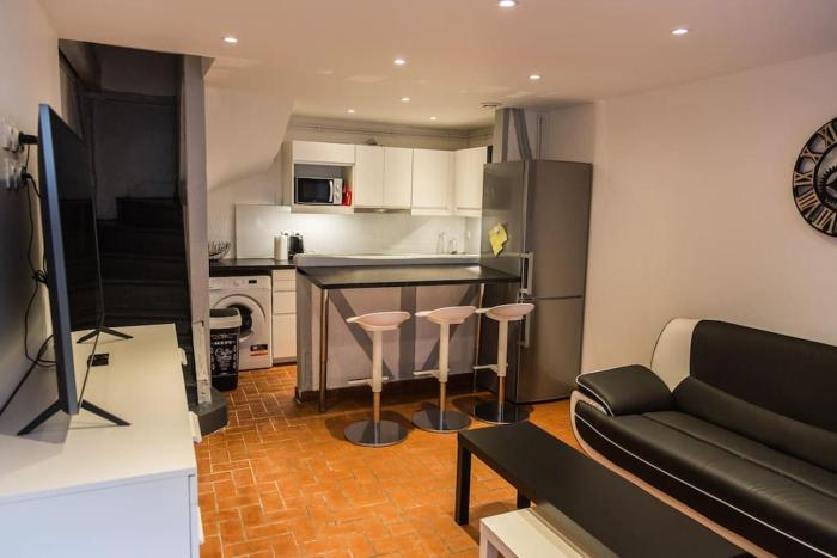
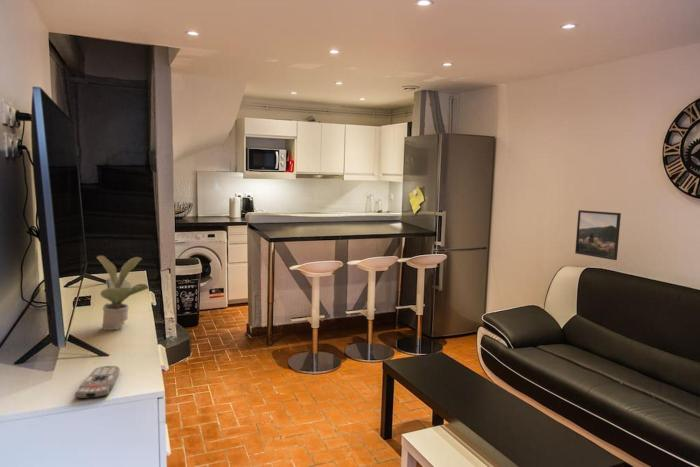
+ potted plant (123, 291)
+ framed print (596, 234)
+ remote control (100, 381)
